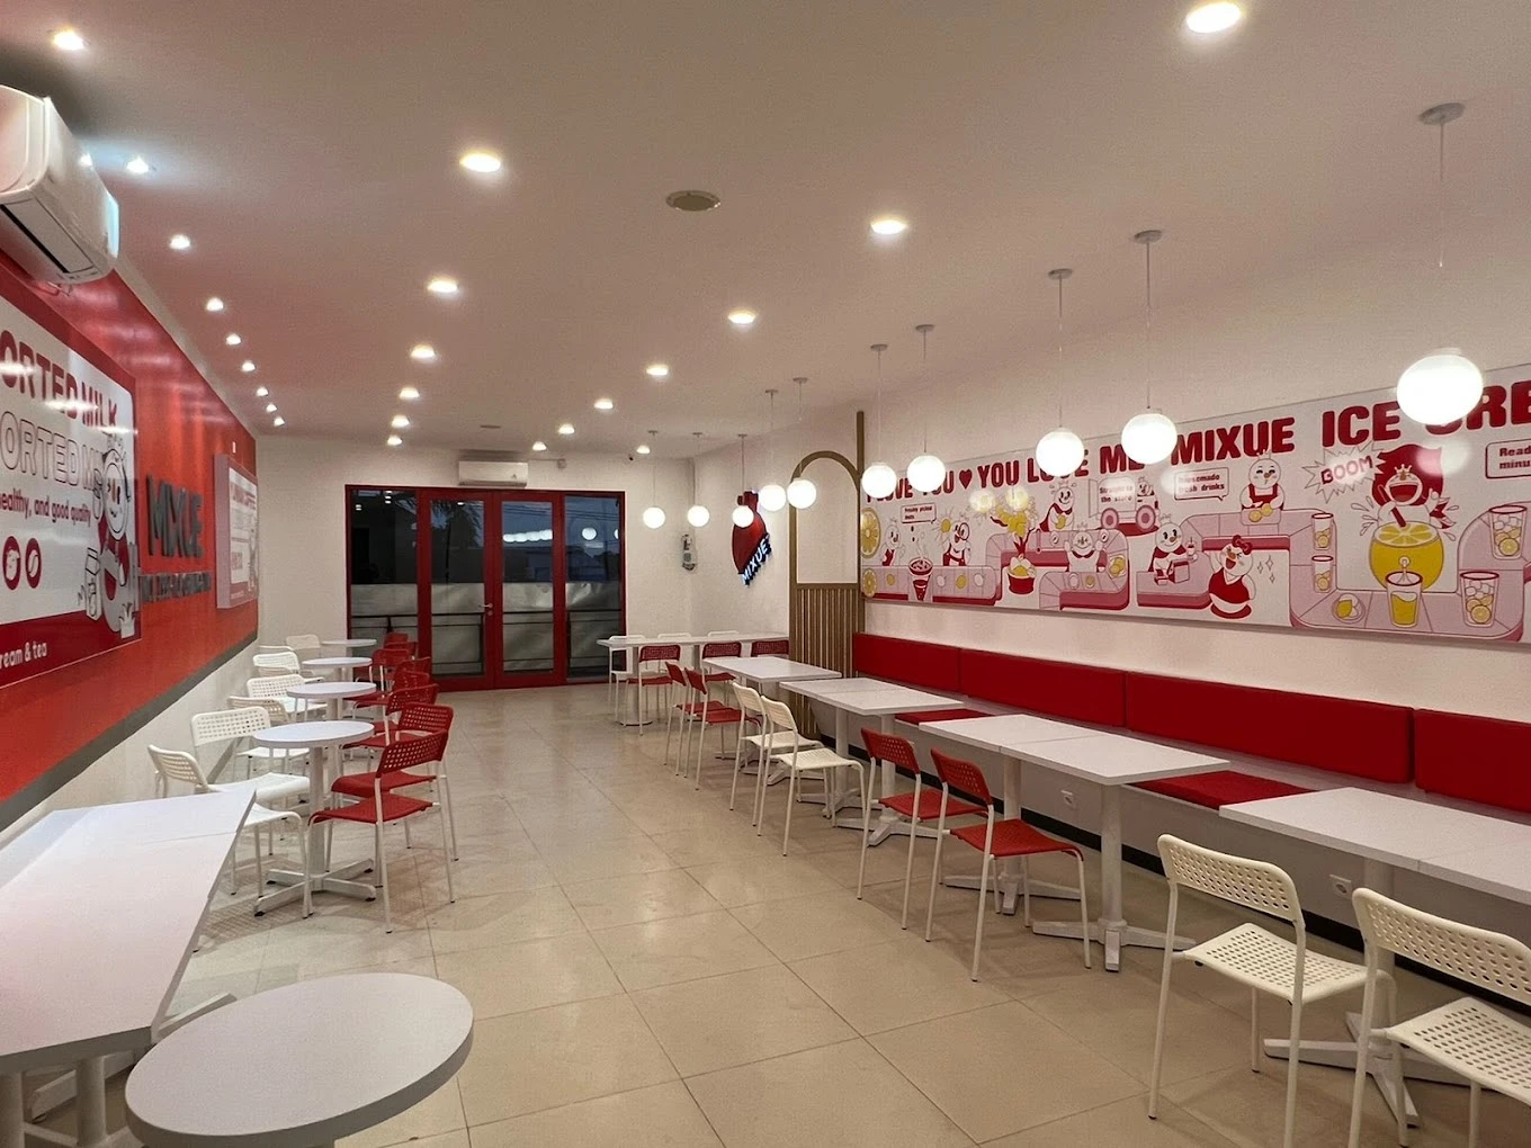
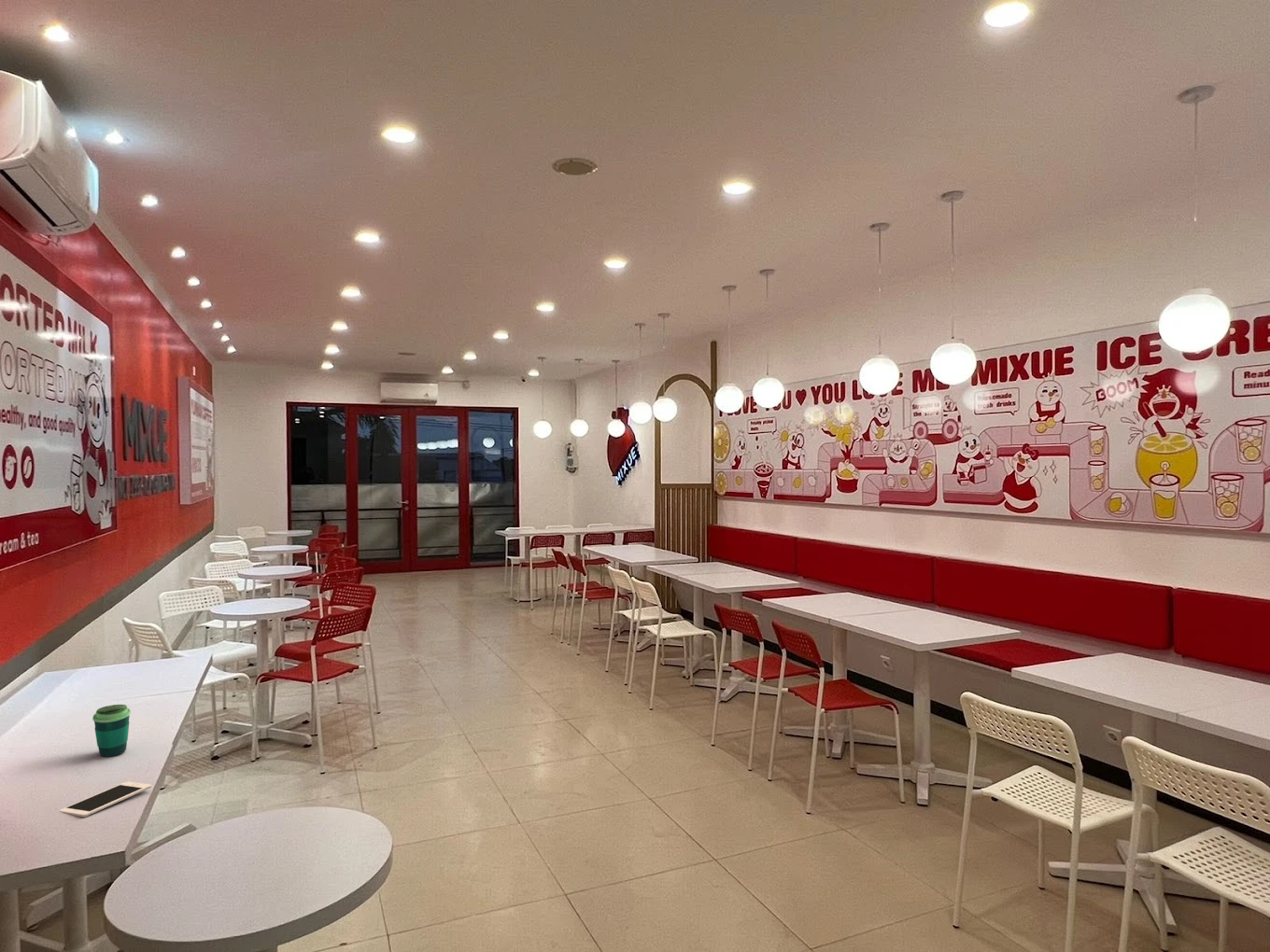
+ cup (112, 731)
+ cell phone (106, 798)
